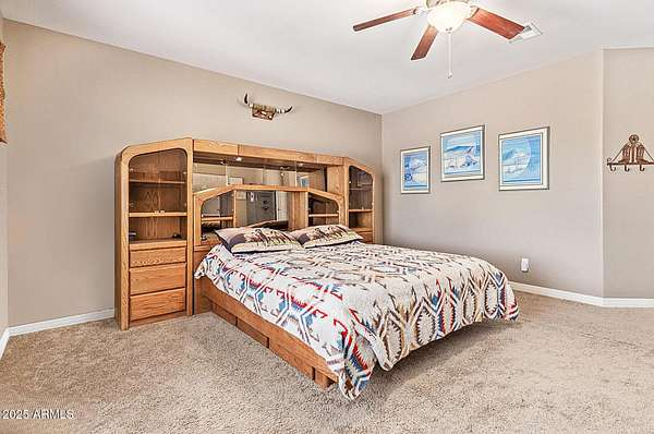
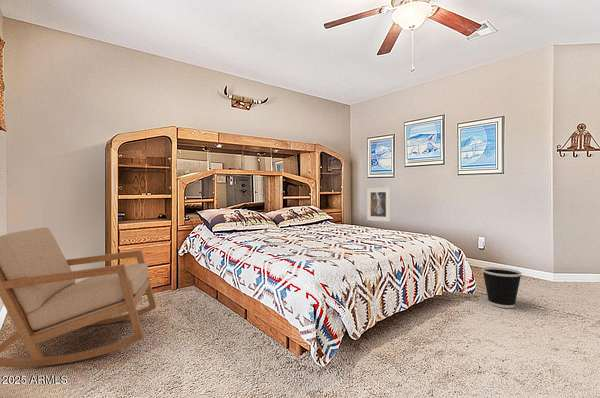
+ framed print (378, 204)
+ chair (83, 284)
+ wastebasket (501, 287)
